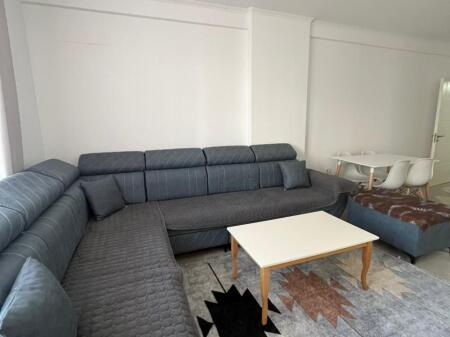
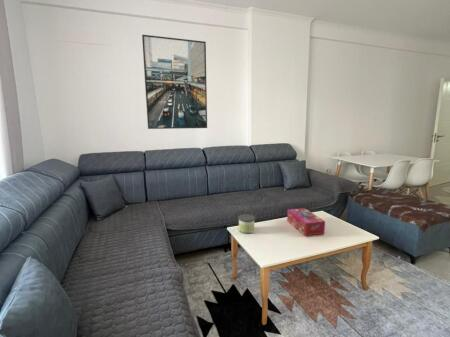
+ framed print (177, 84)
+ candle (246, 223)
+ tissue box (304, 221)
